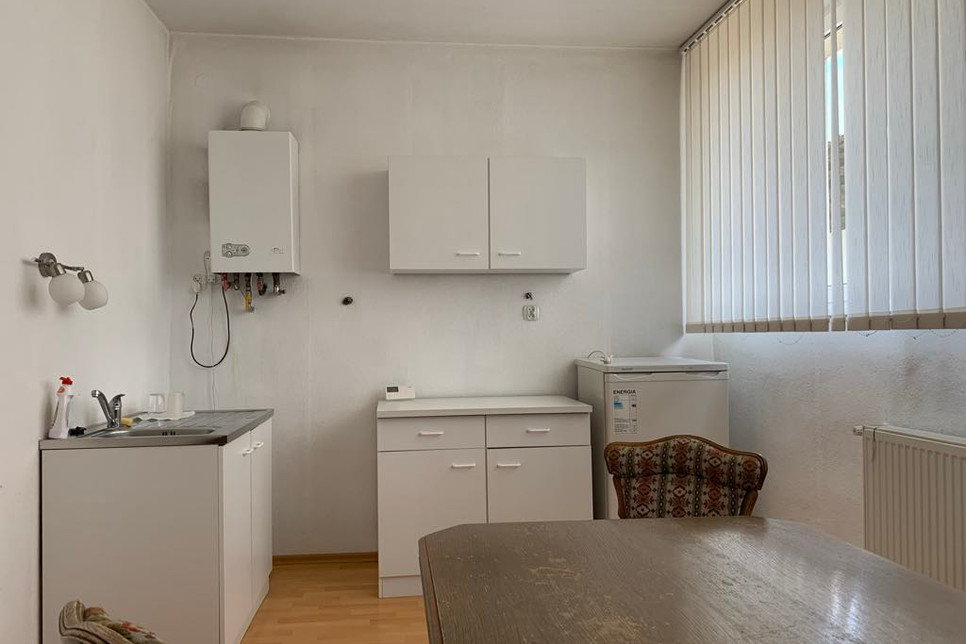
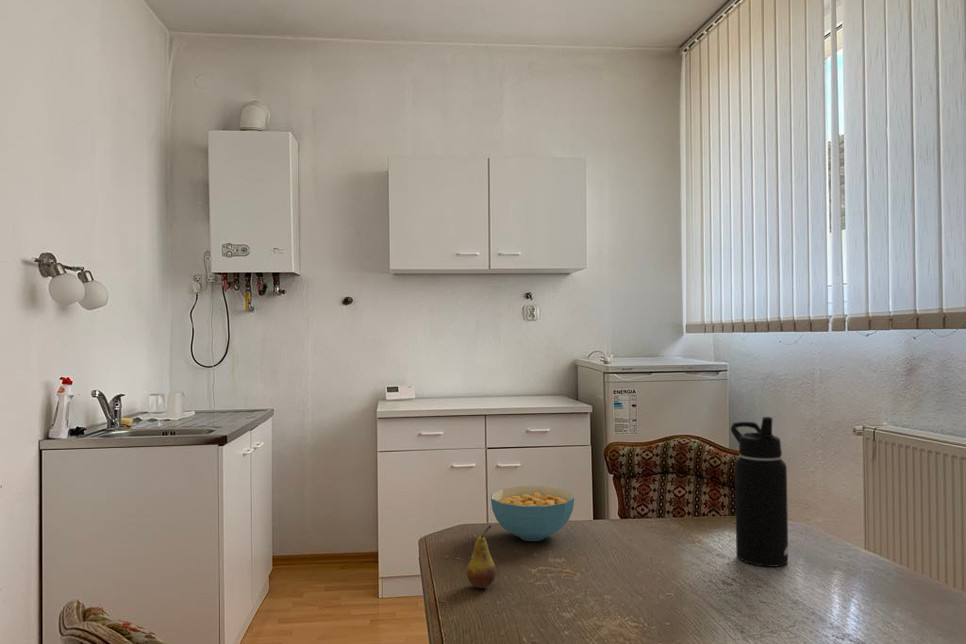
+ fruit (481, 554)
+ water bottle (757, 485)
+ cereal bowl (532, 516)
